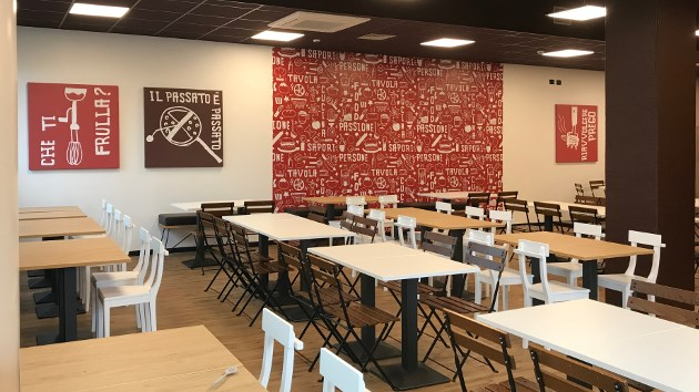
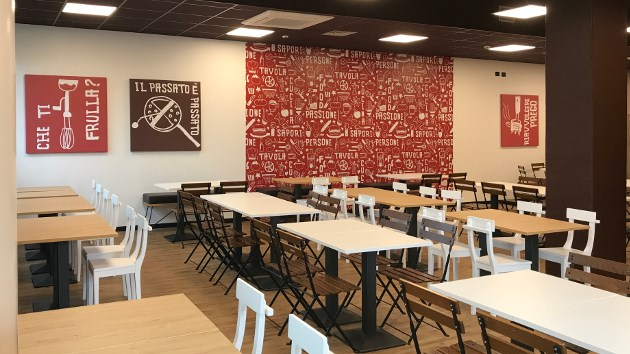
- stirrer (223, 375)
